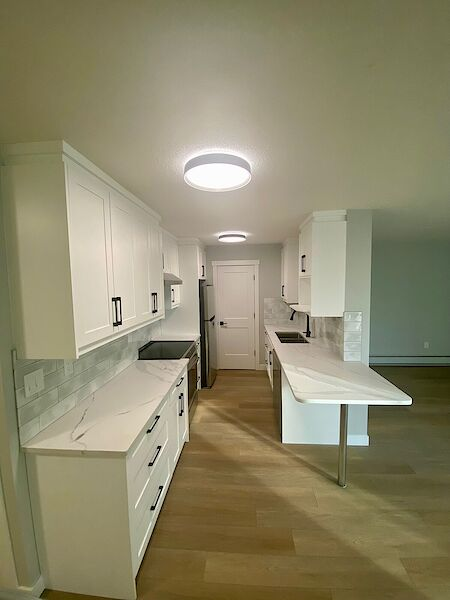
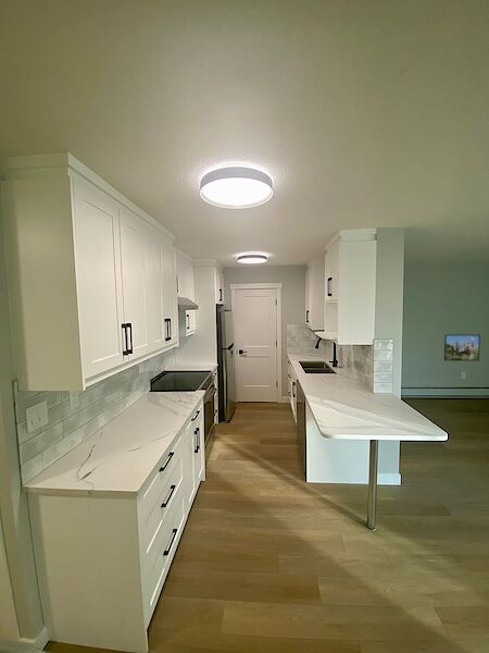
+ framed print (462, 347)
